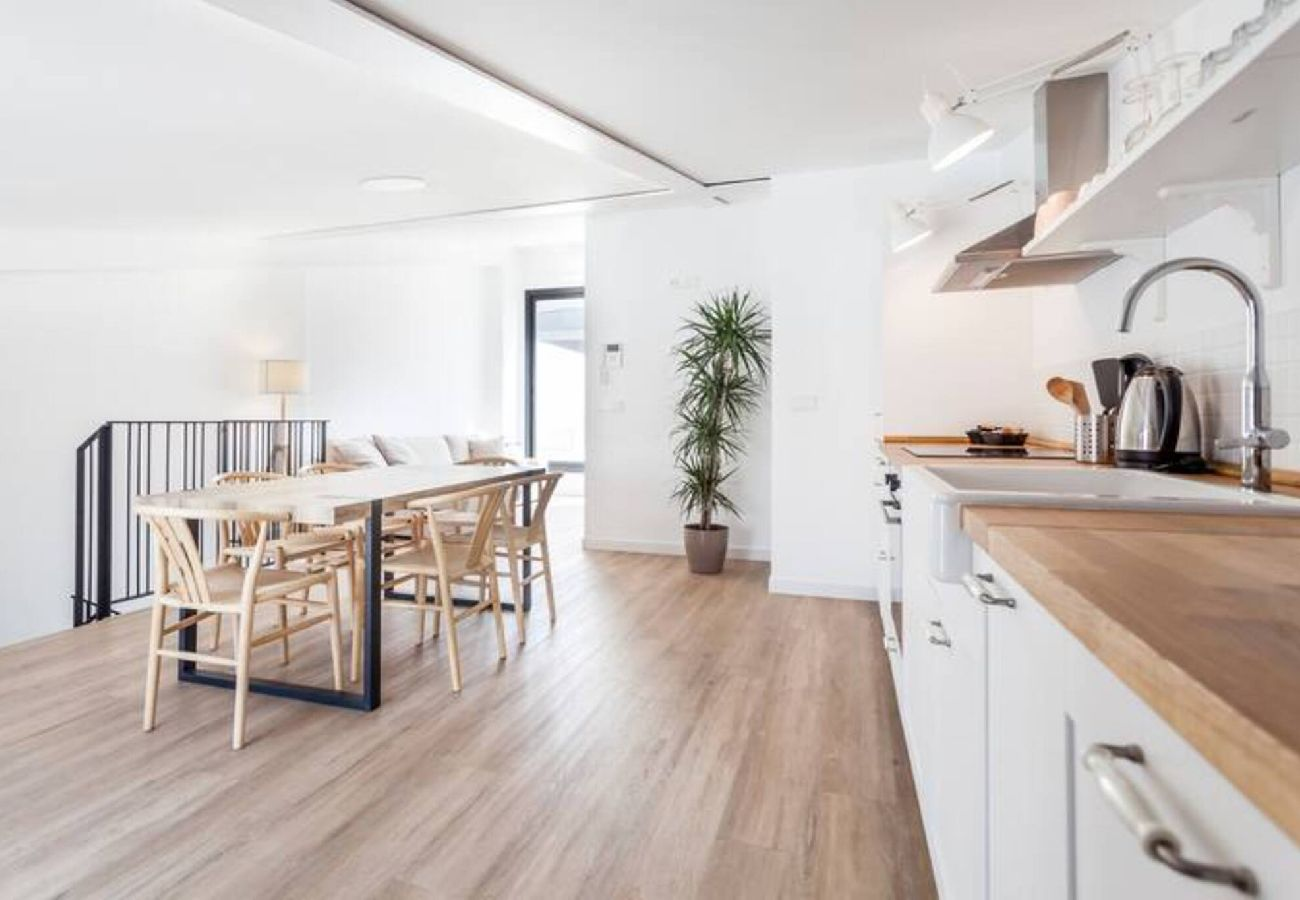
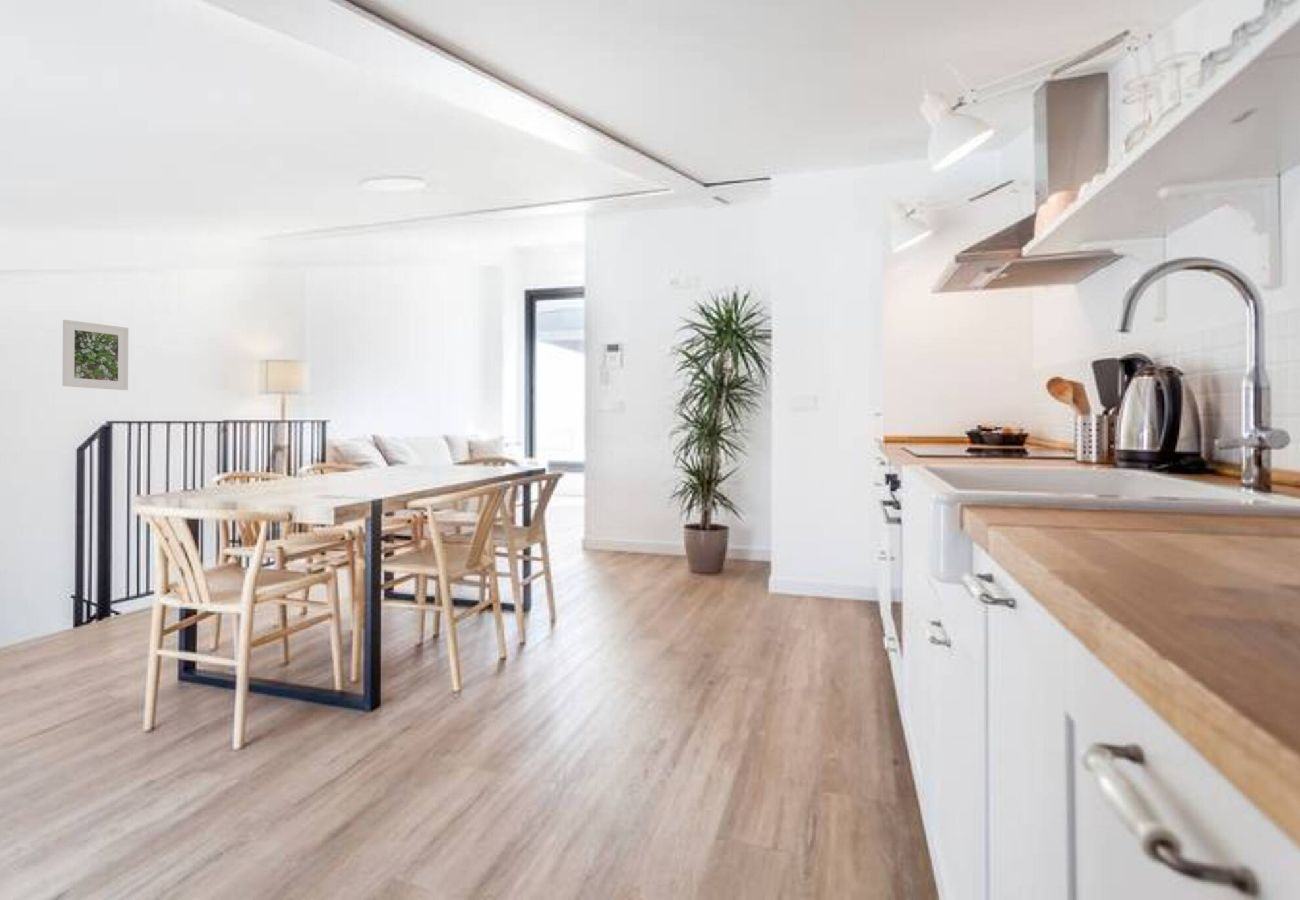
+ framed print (96, 356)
